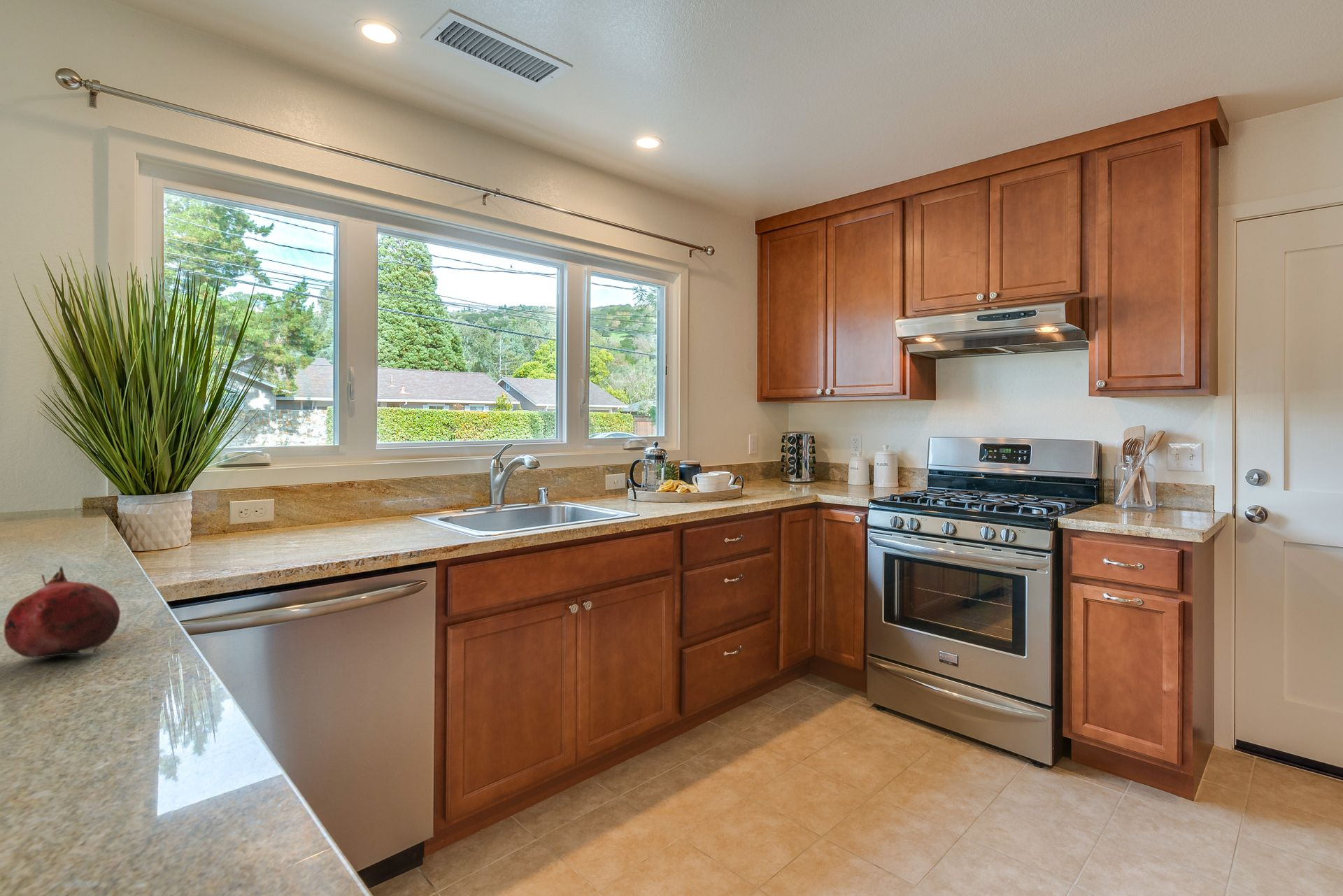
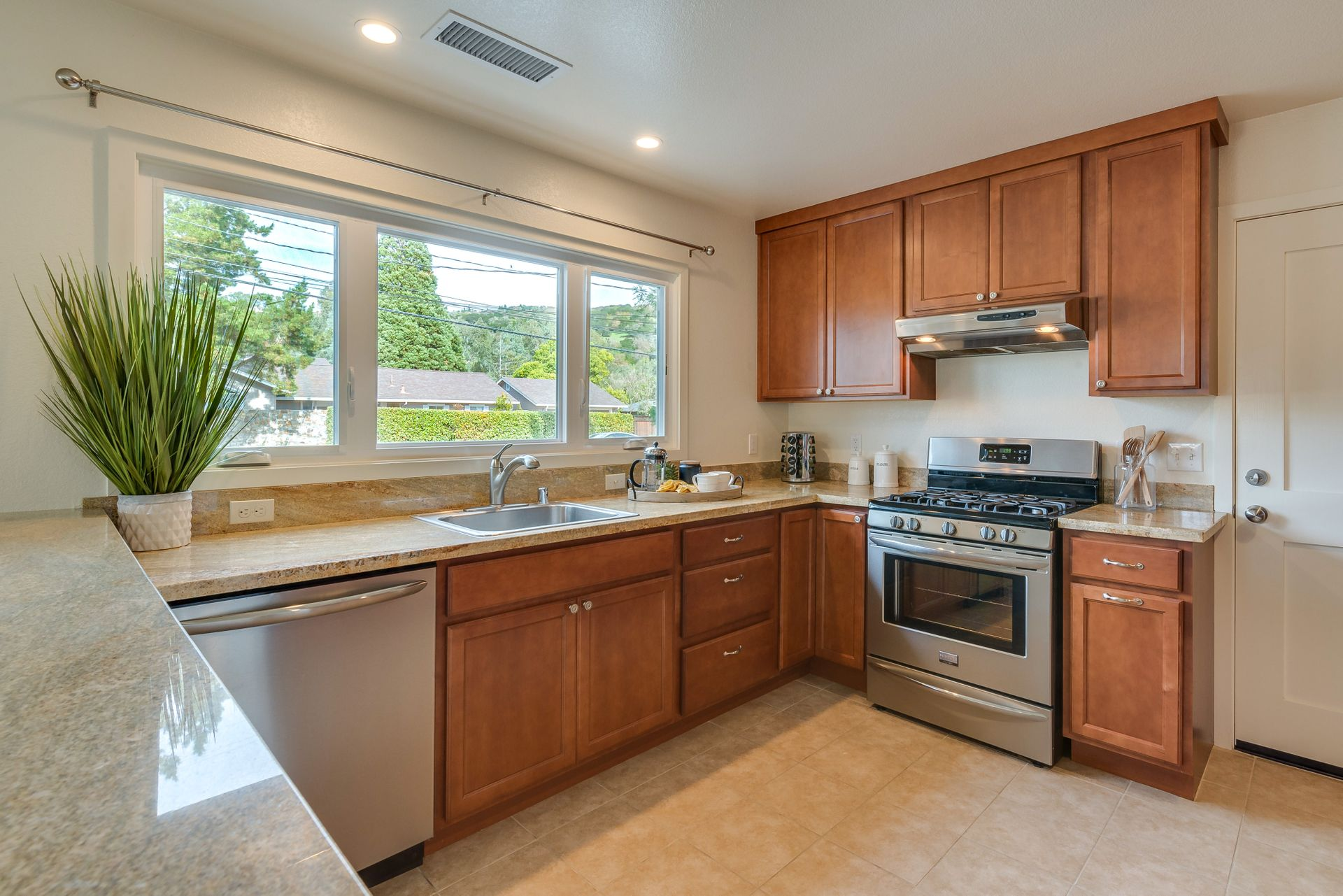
- fruit (64, 611)
